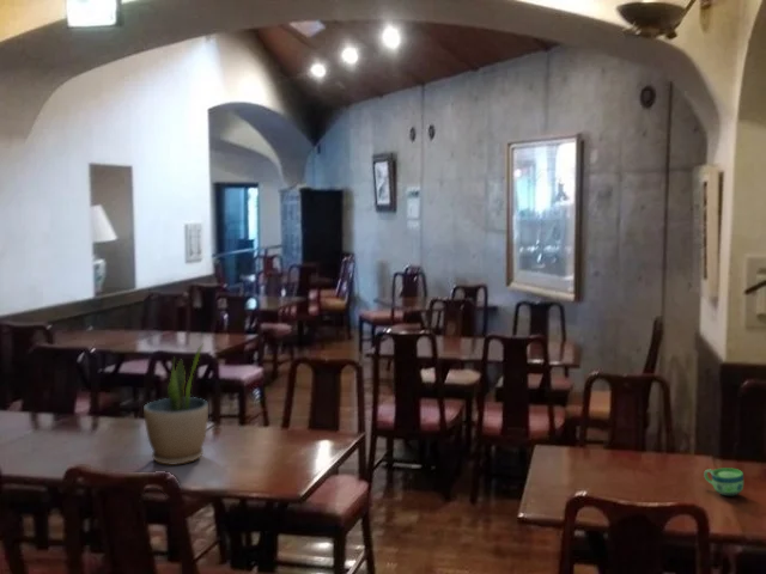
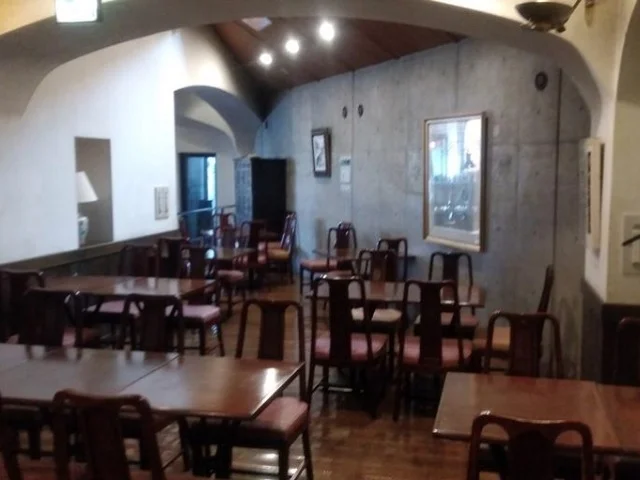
- potted plant (176, 402)
- cup (722, 481)
